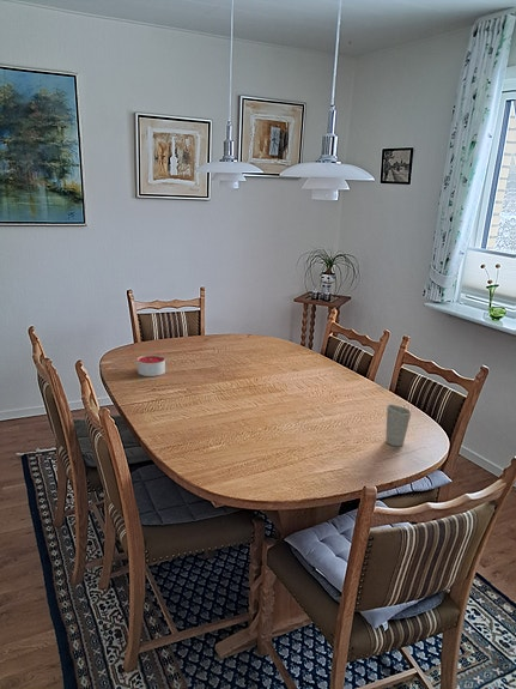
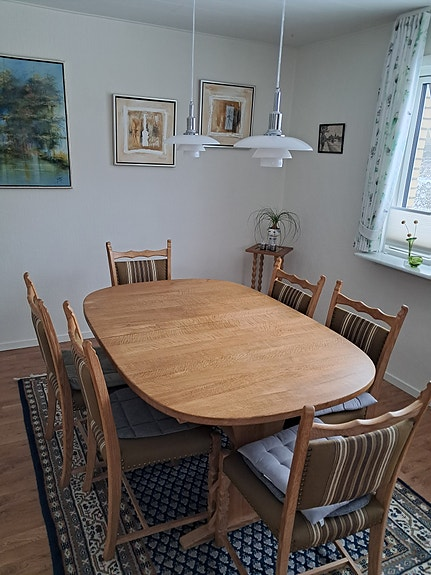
- cup (396, 424)
- candle (151, 364)
